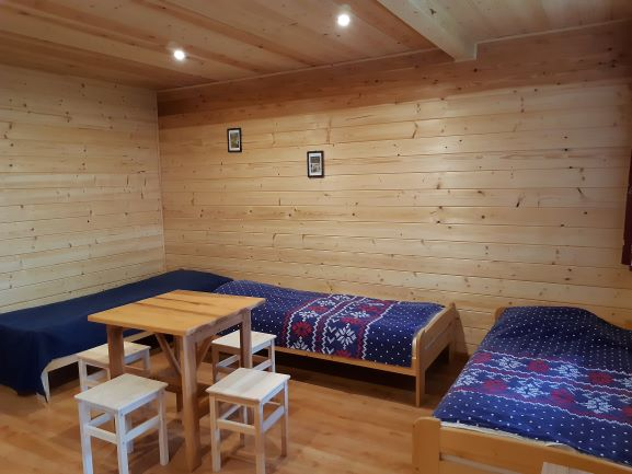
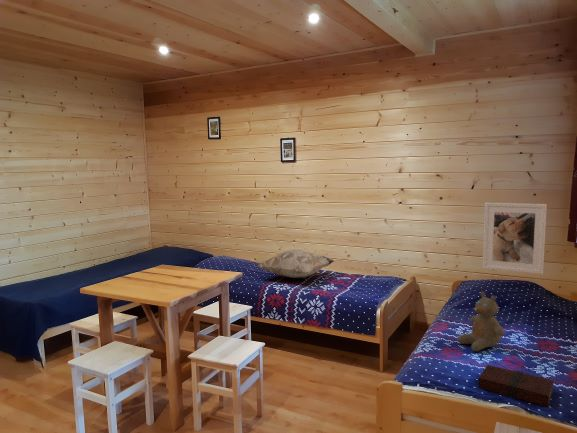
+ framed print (513, 237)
+ decorative pillow (296, 263)
+ teddy bear (480, 320)
+ book (515, 384)
